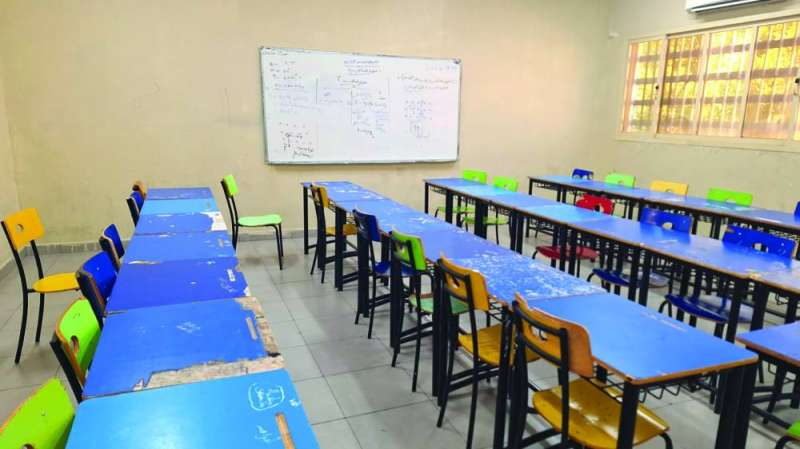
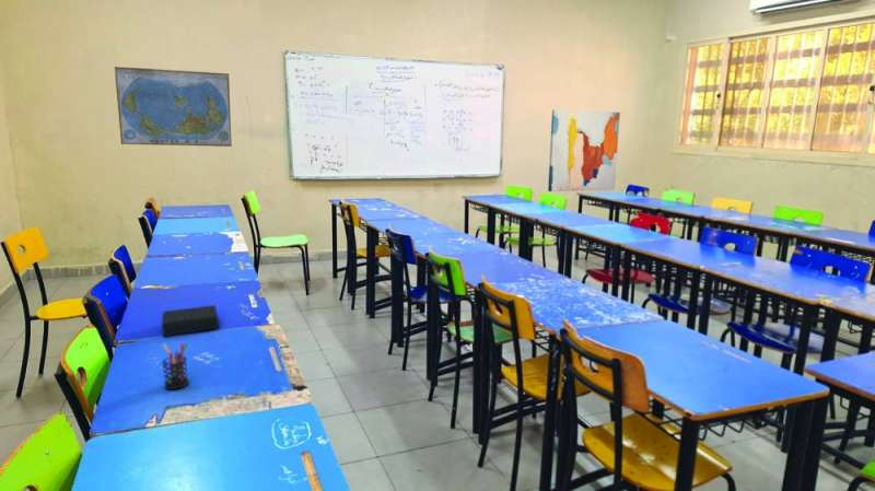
+ wall art (584, 151)
+ pen holder (177, 362)
+ world map (176, 108)
+ book (189, 319)
